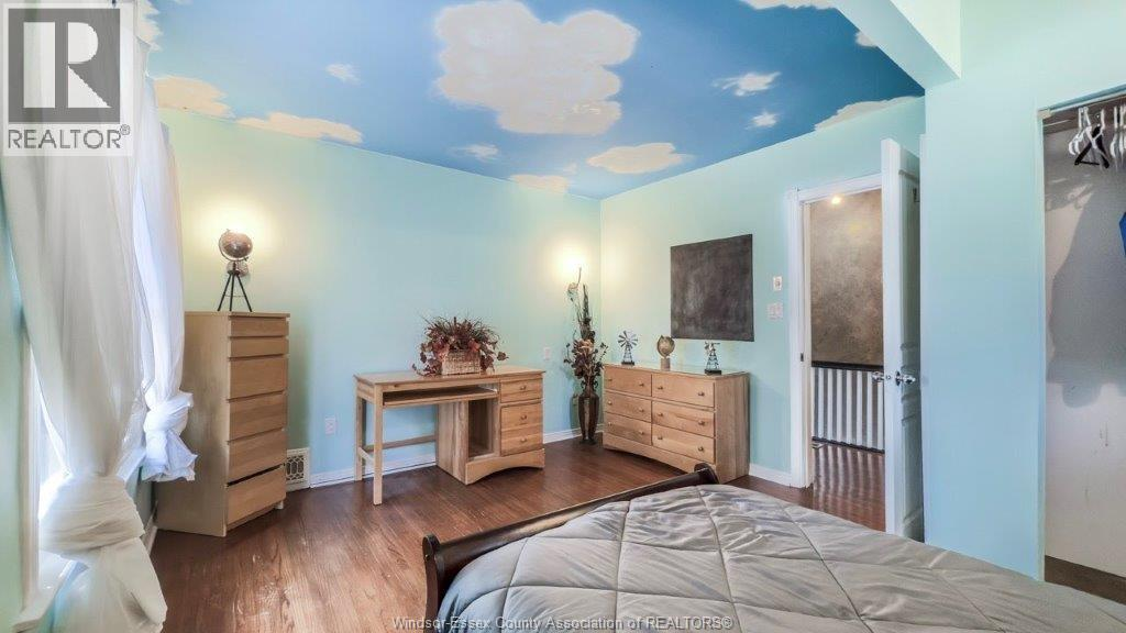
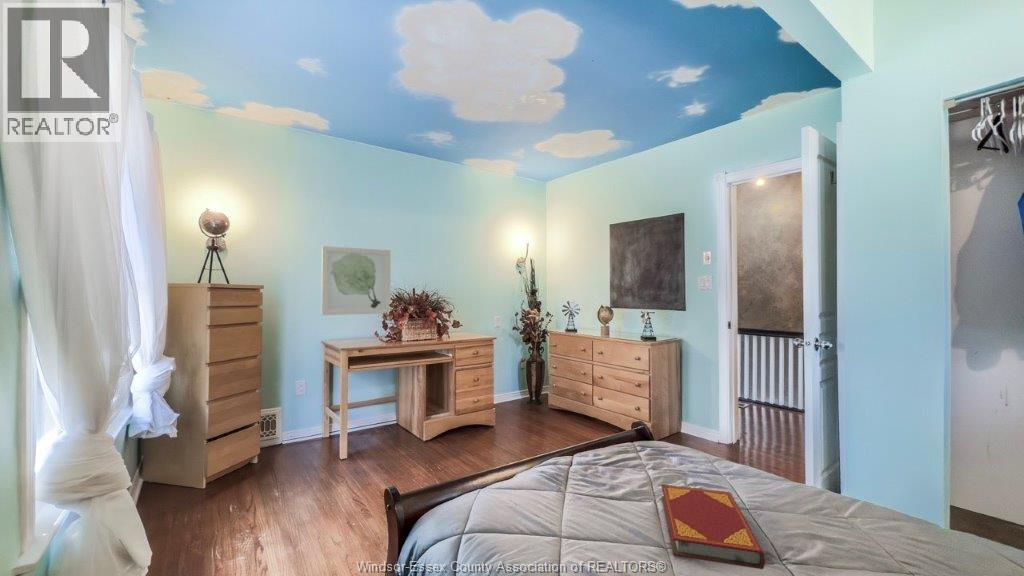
+ hardback book (705, 520)
+ wall art (357, 281)
